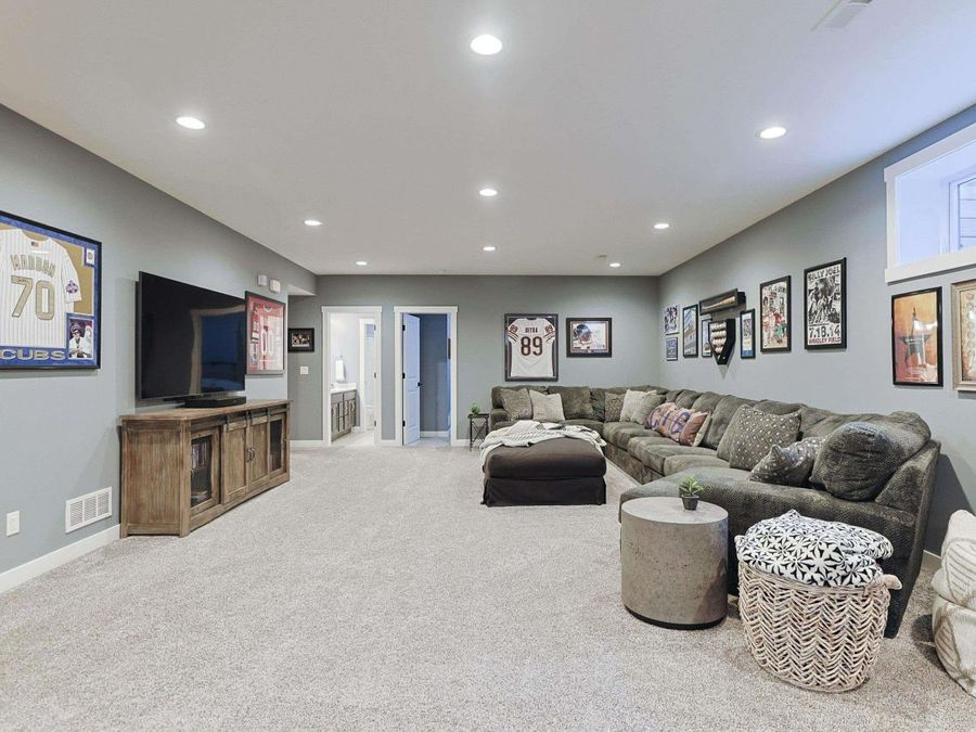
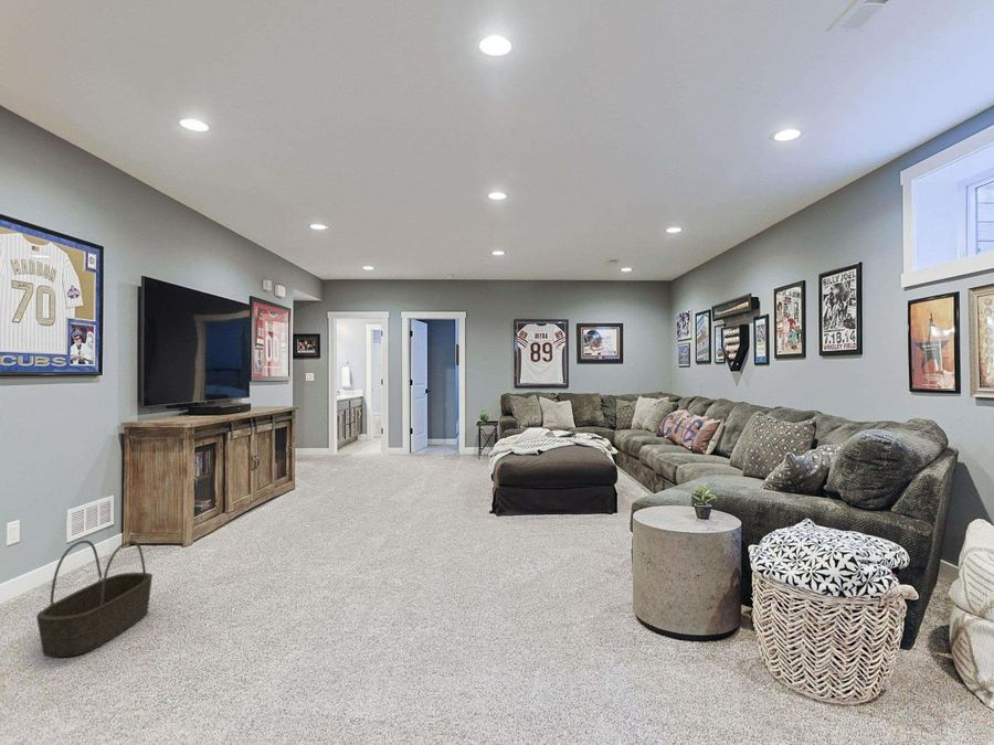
+ basket (99, 586)
